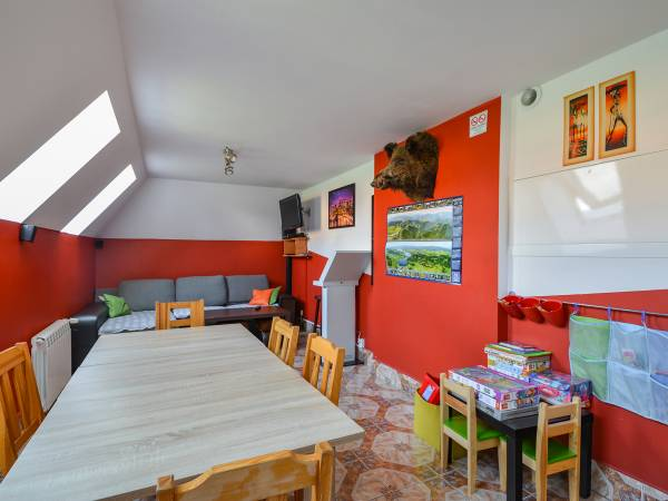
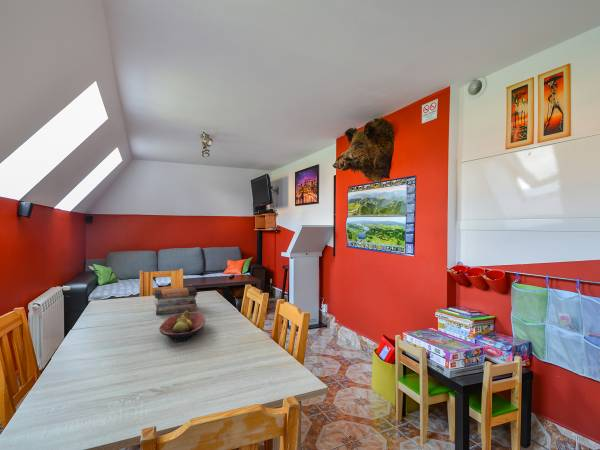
+ book stack (175, 300)
+ fruit bowl (183, 323)
